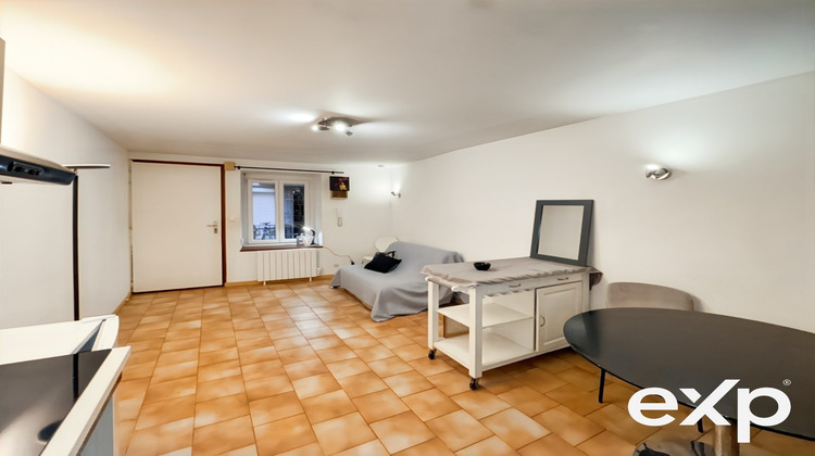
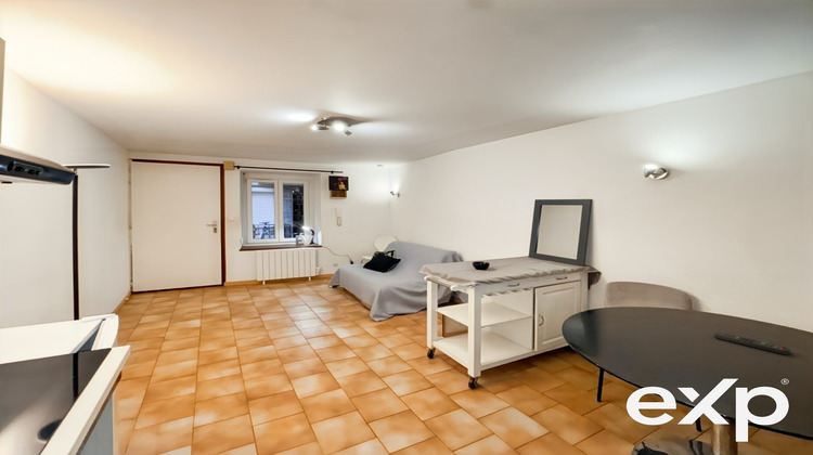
+ remote control (749, 341)
